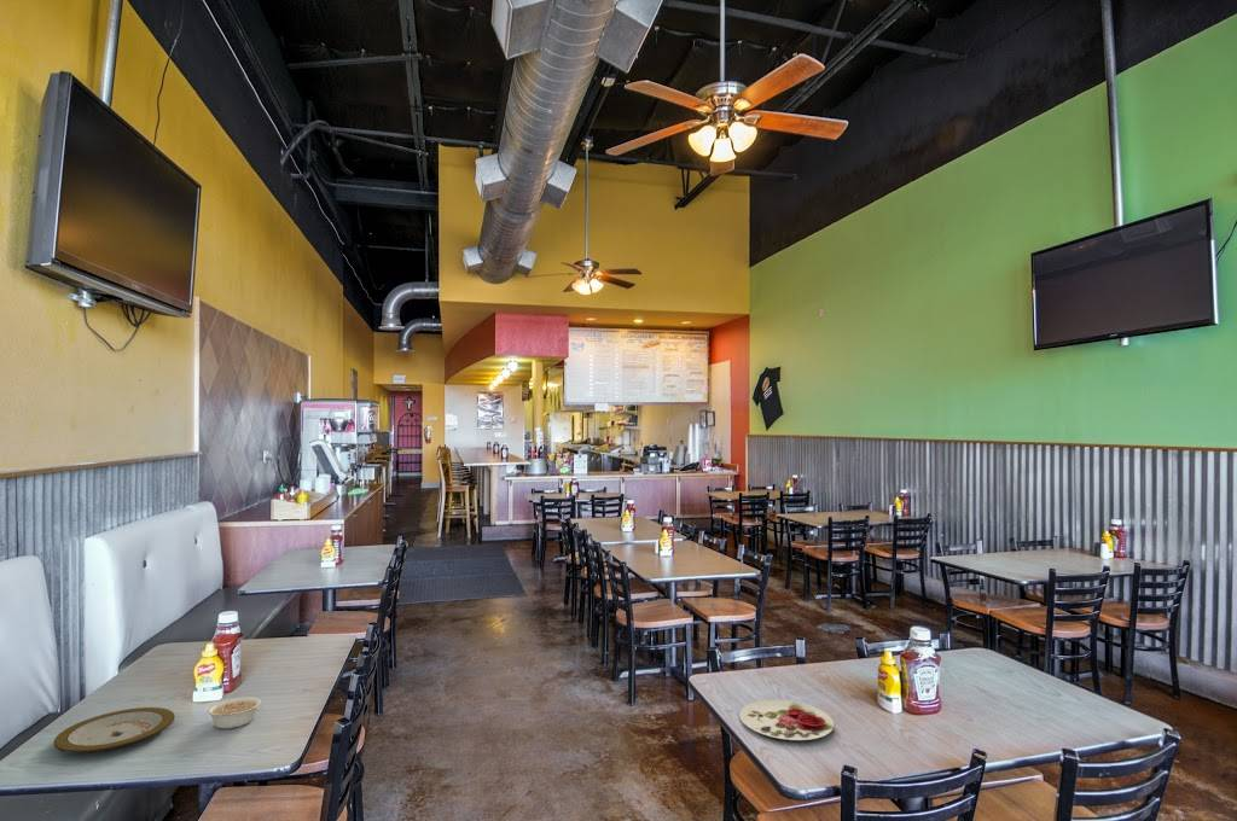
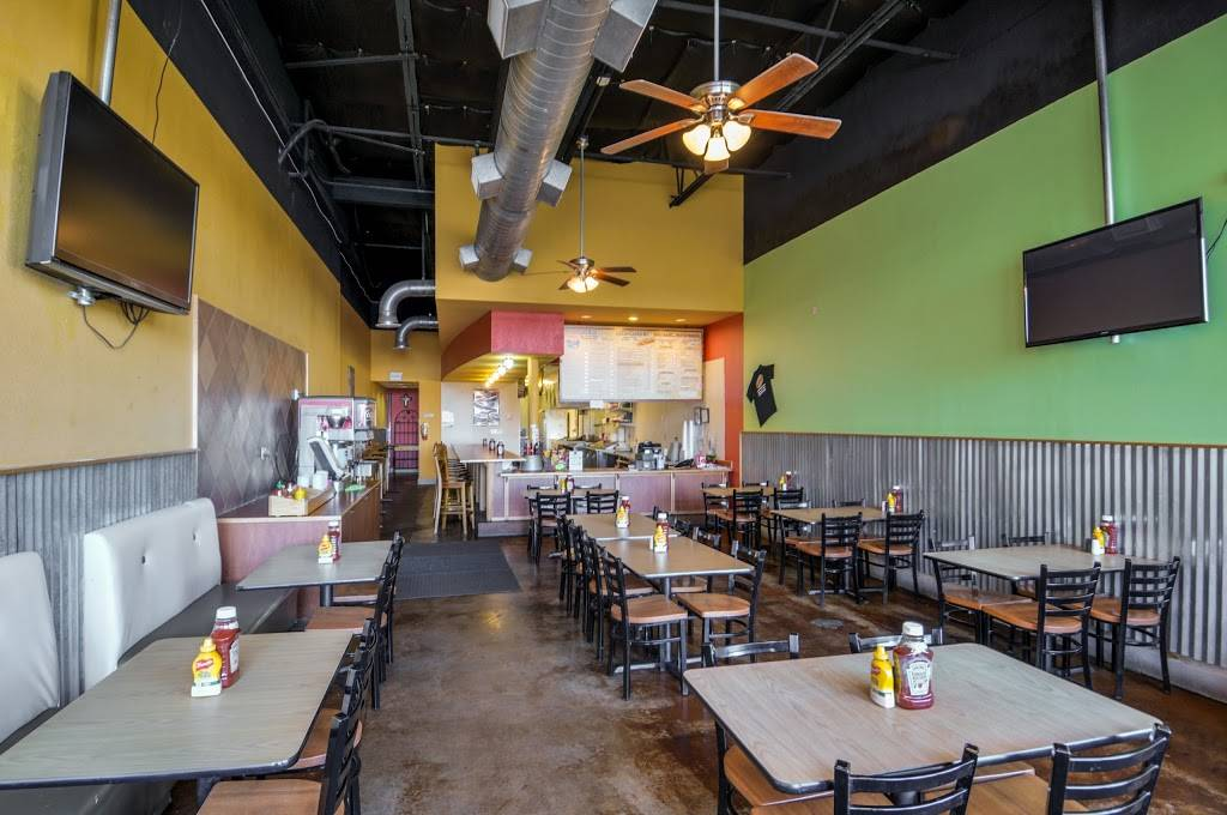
- legume (236, 711)
- plate (116, 730)
- plate (785, 717)
